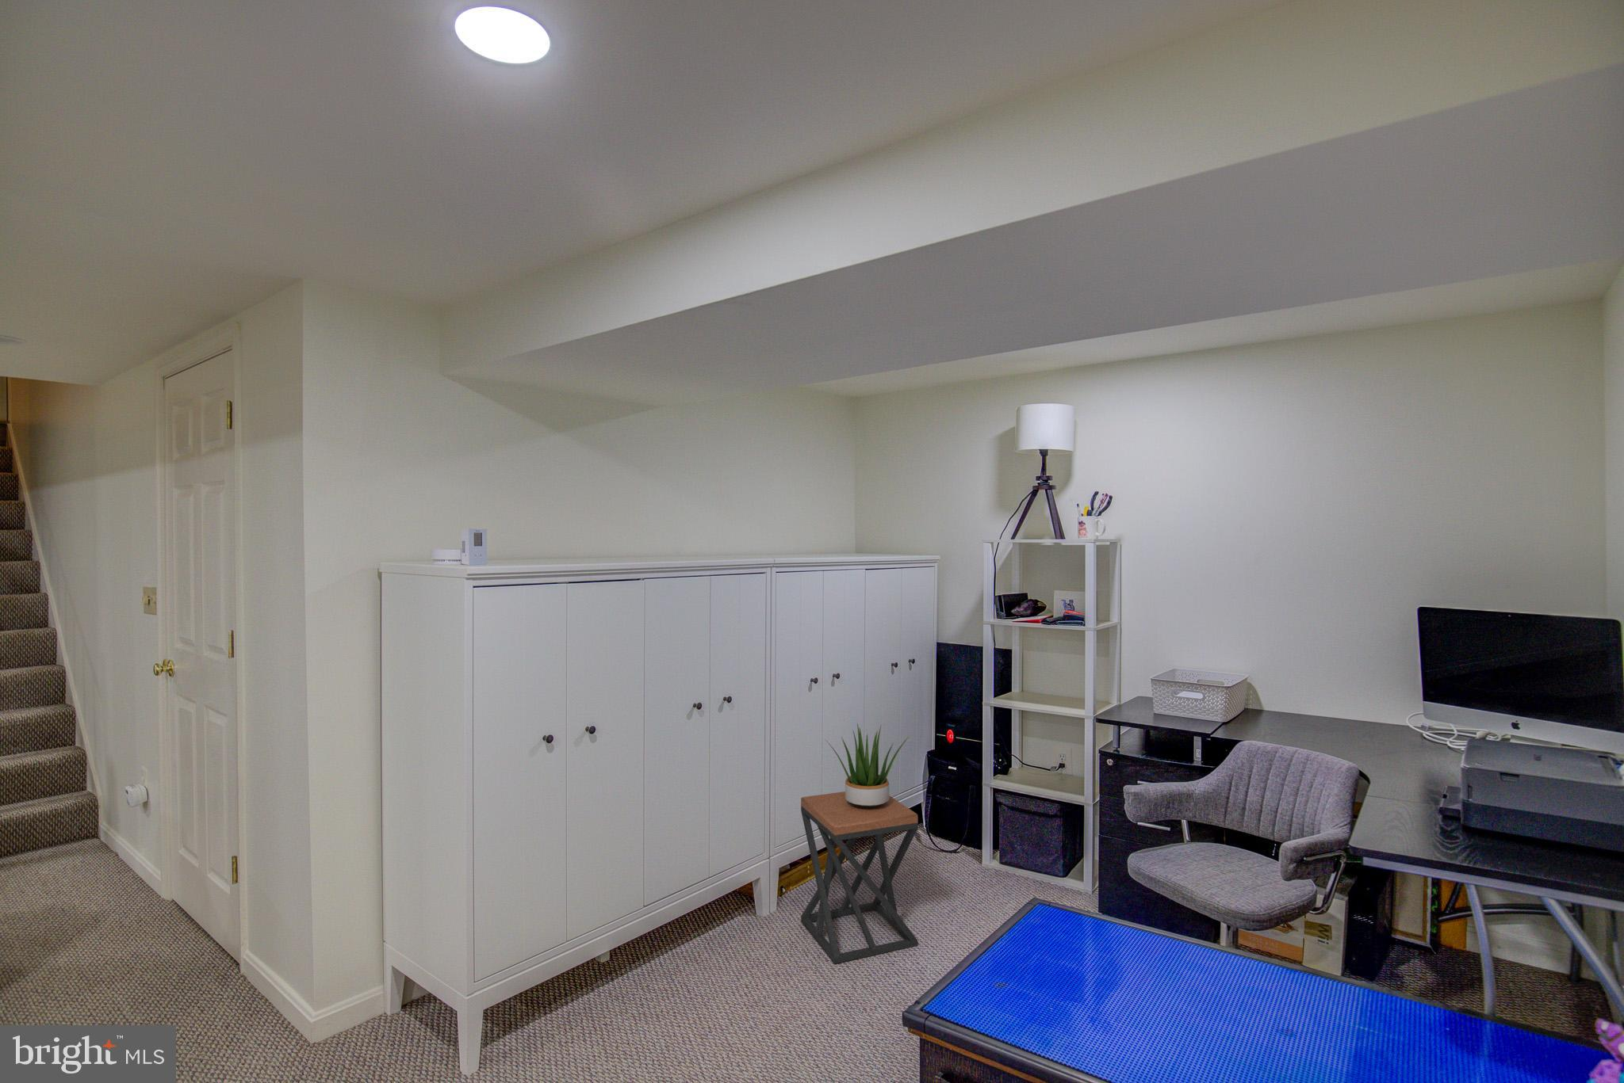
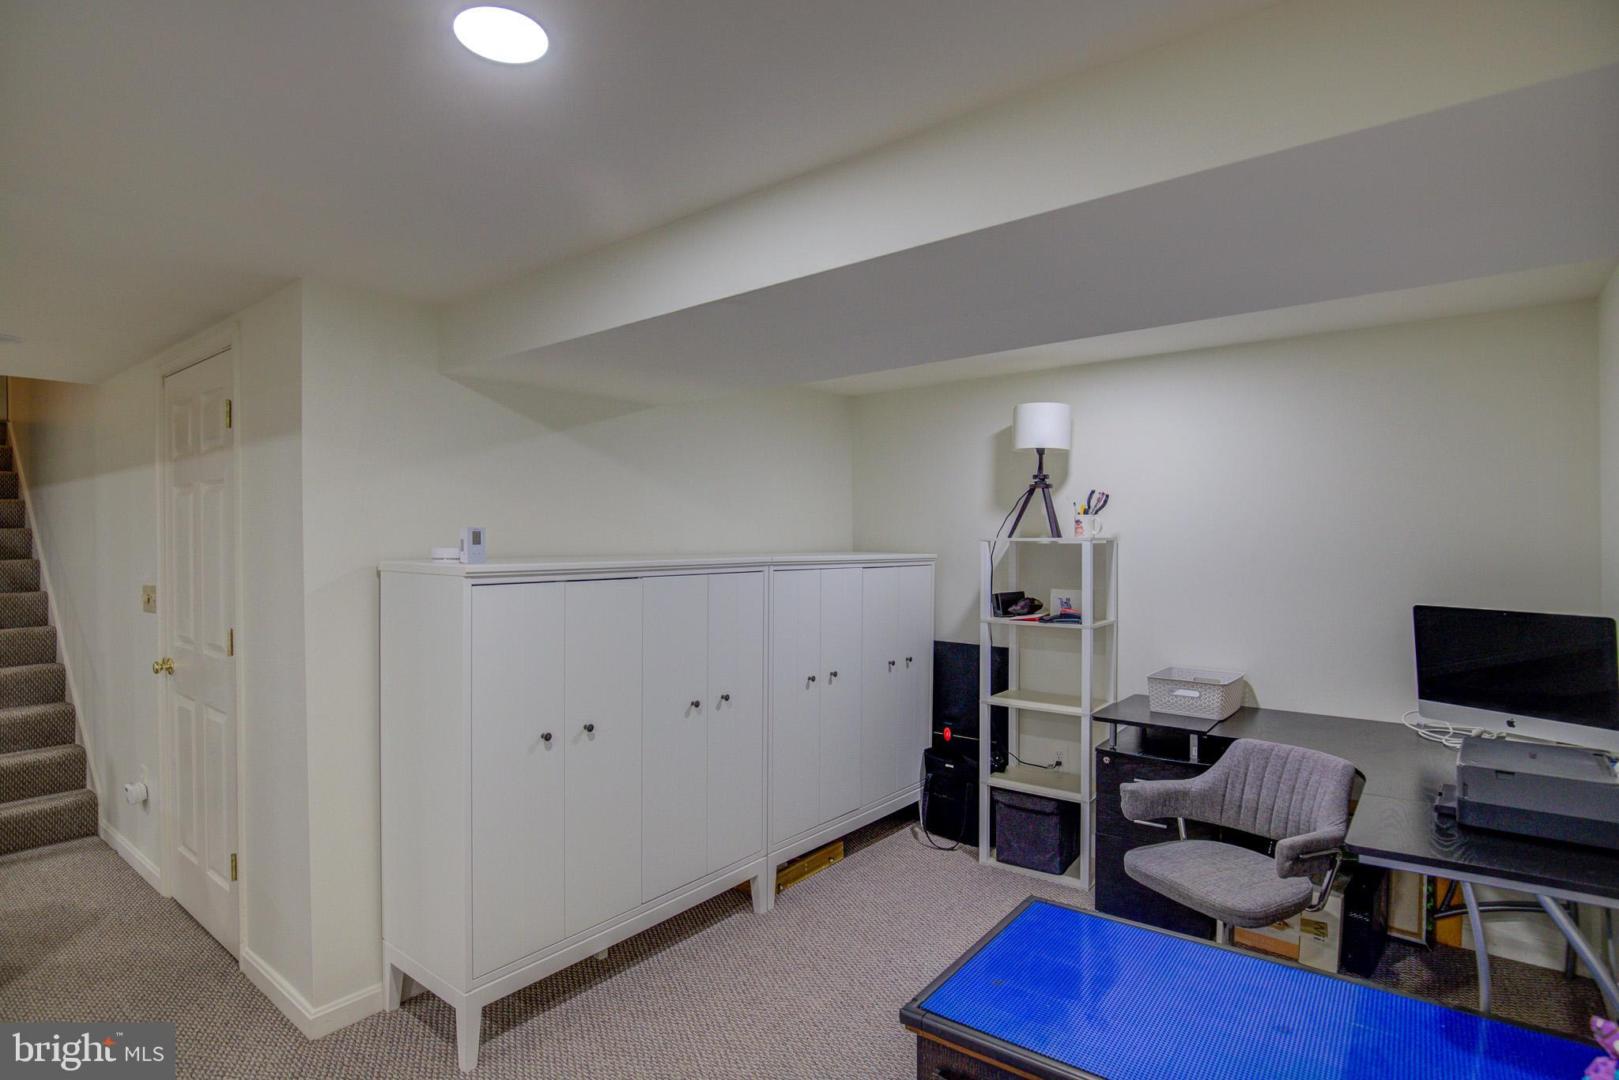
- potted plant (867, 765)
- stool (857, 869)
